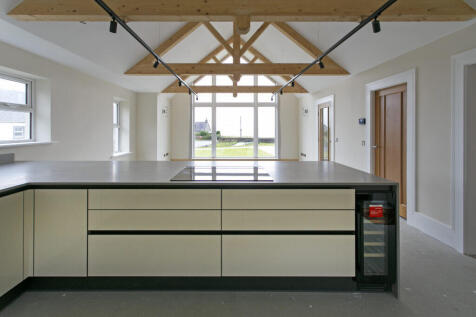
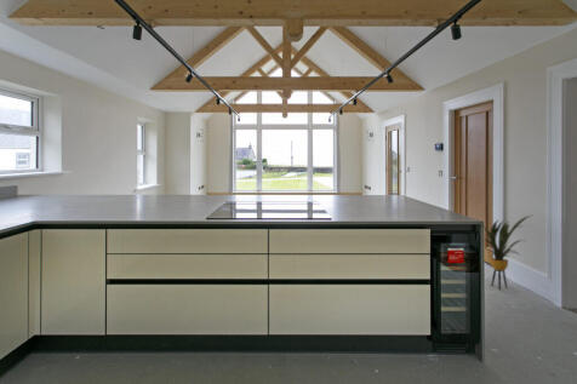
+ house plant (504, 252)
